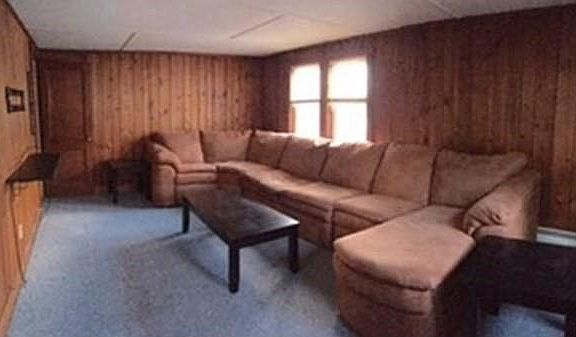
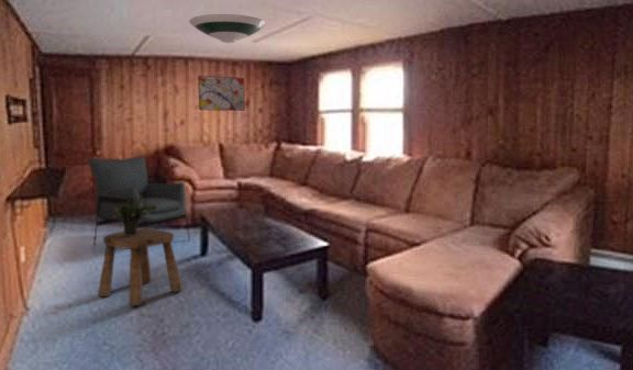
+ chair (141, 201)
+ wall art (222, 93)
+ potted plant (137, 213)
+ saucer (227, 32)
+ stool (140, 264)
